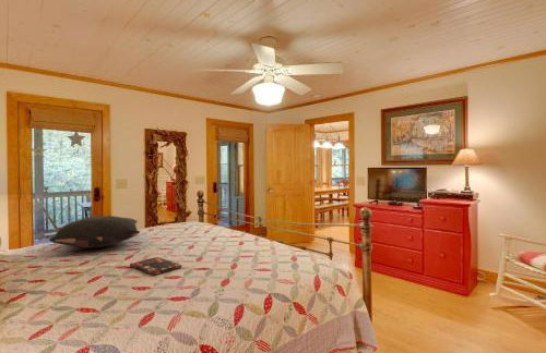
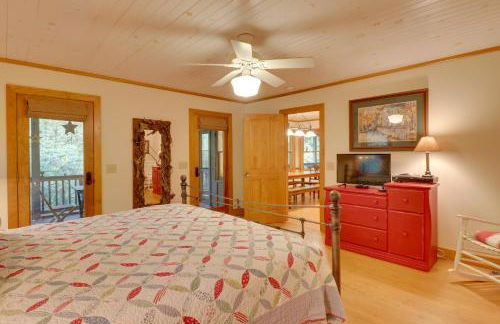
- book (155, 265)
- pillow (100, 230)
